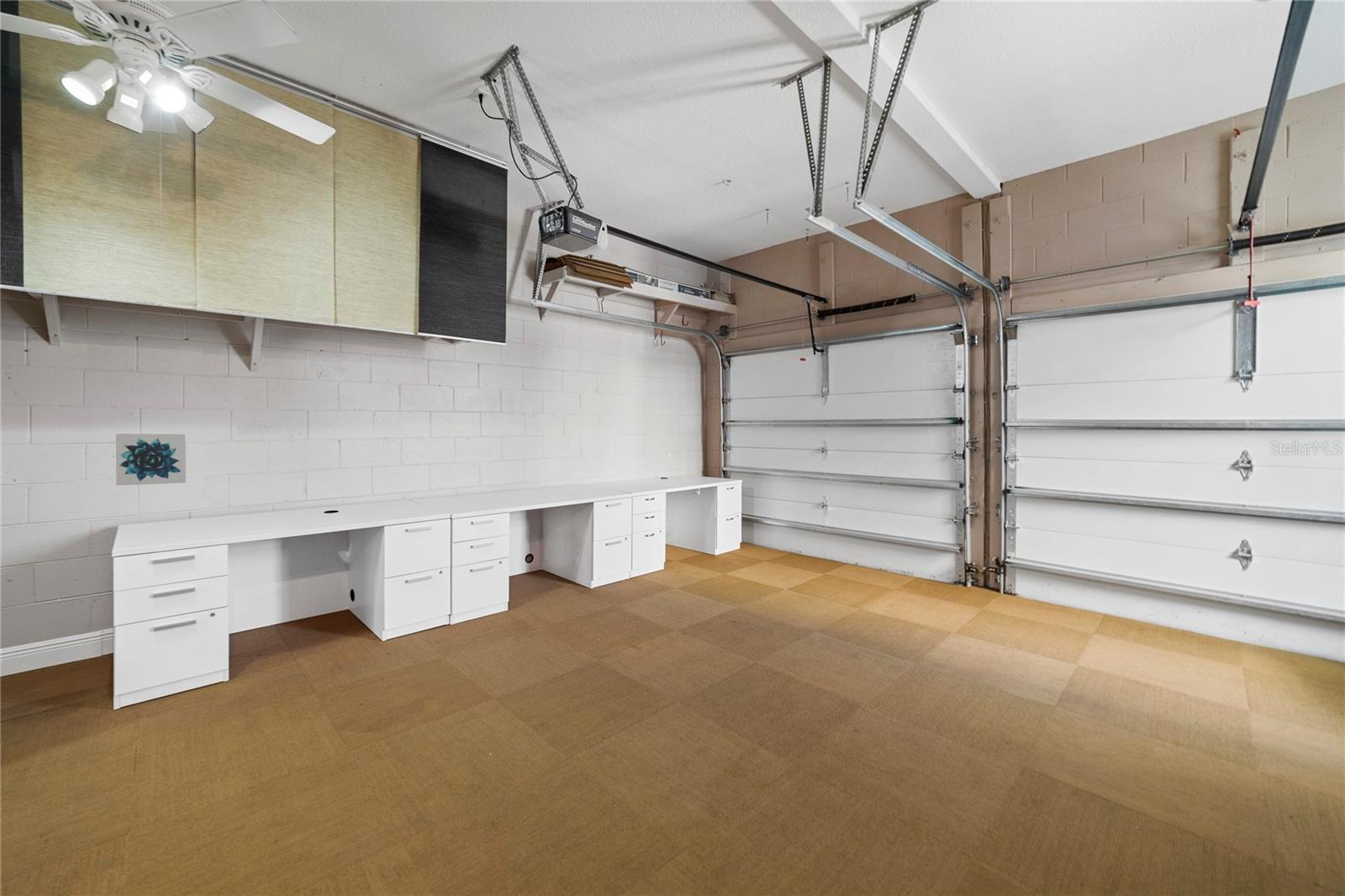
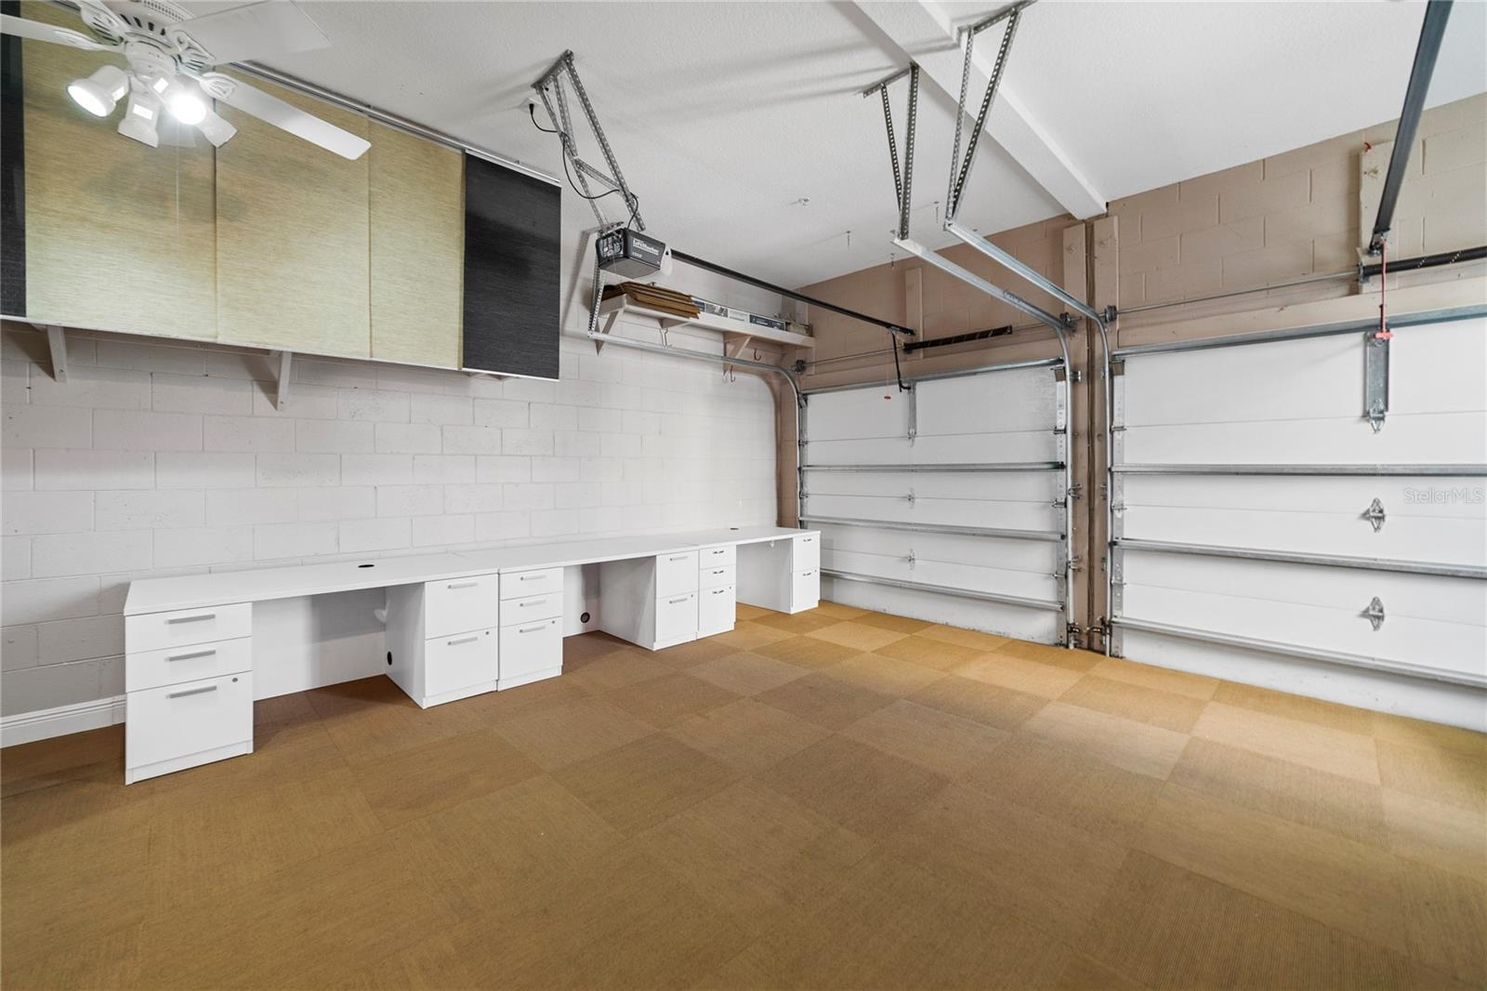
- wall art (151, 459)
